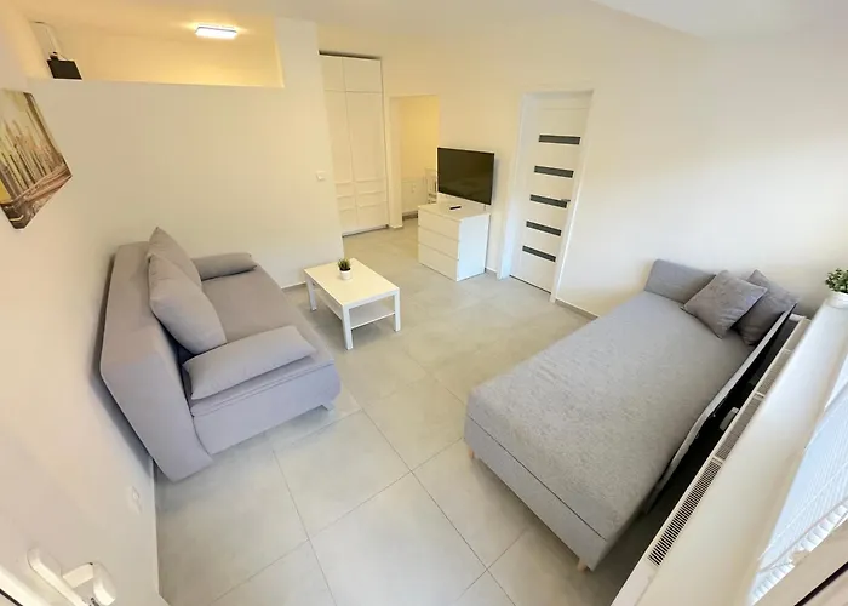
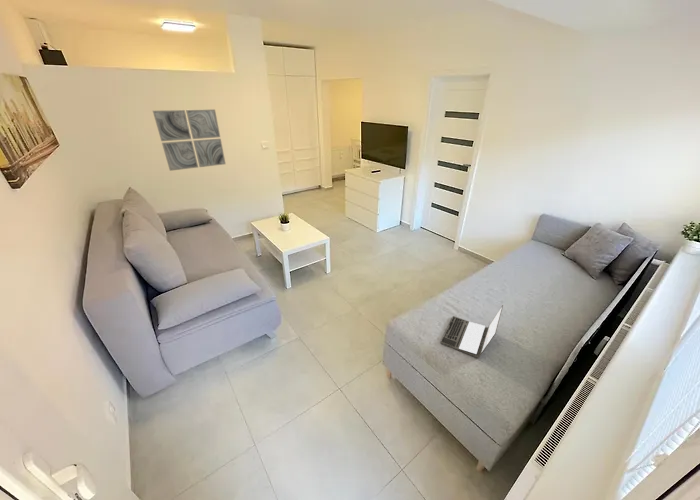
+ wall art (193, 140)
+ laptop (471, 324)
